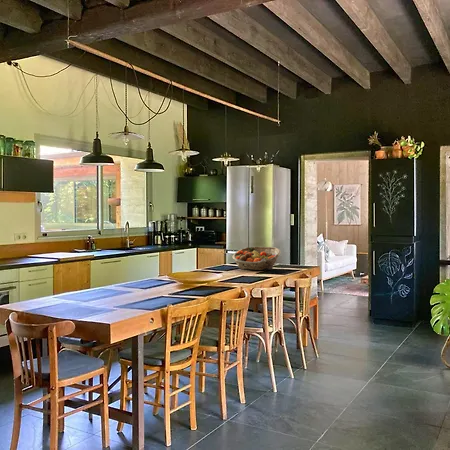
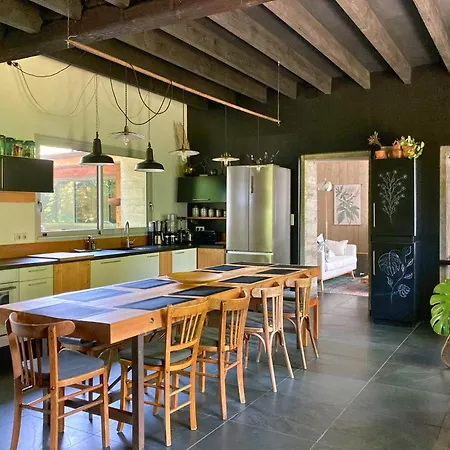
- fruit basket (256, 258)
